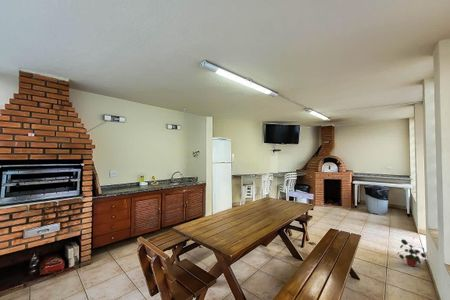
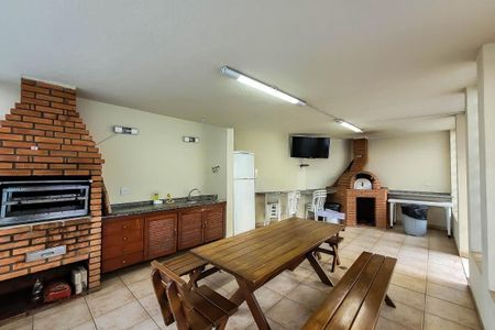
- potted plant (410, 252)
